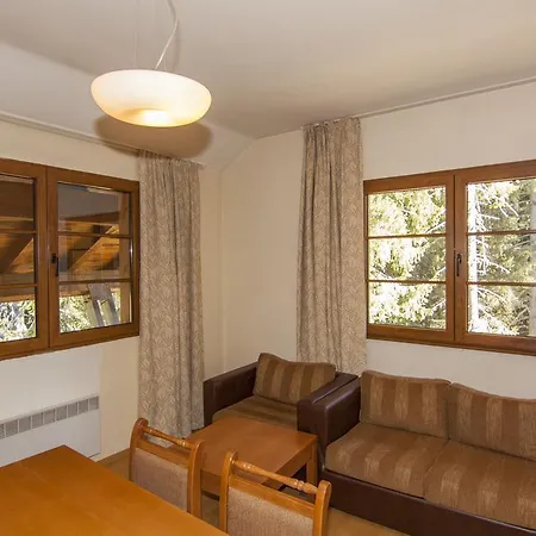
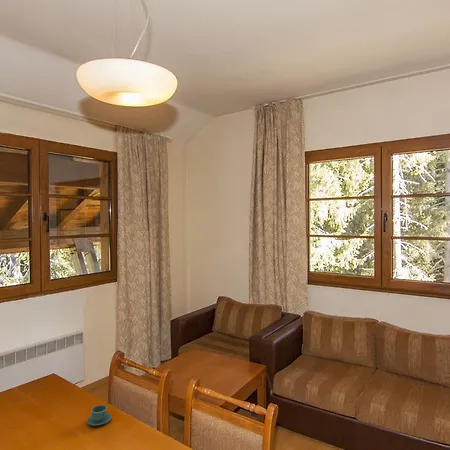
+ teacup (99, 414)
